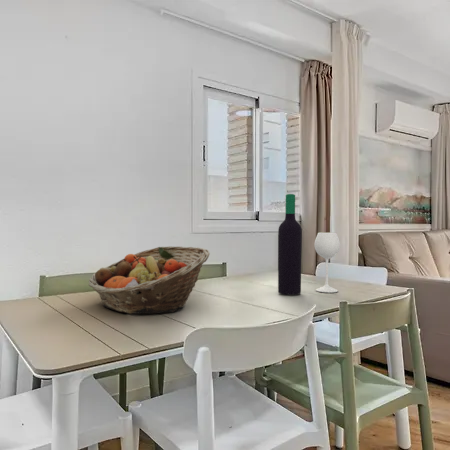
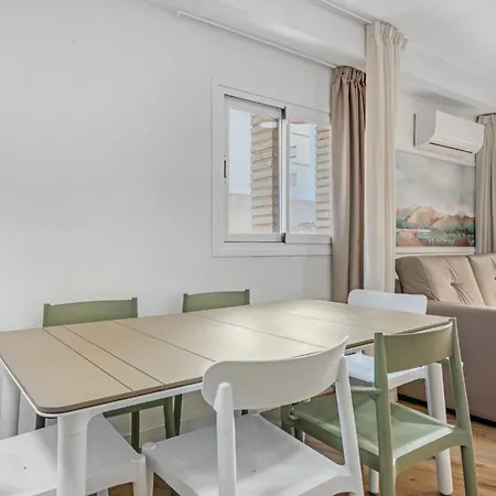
- fruit basket (149, 276)
- wine bottle (314, 244)
